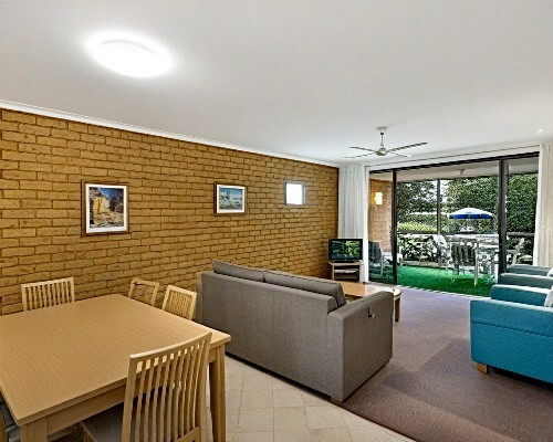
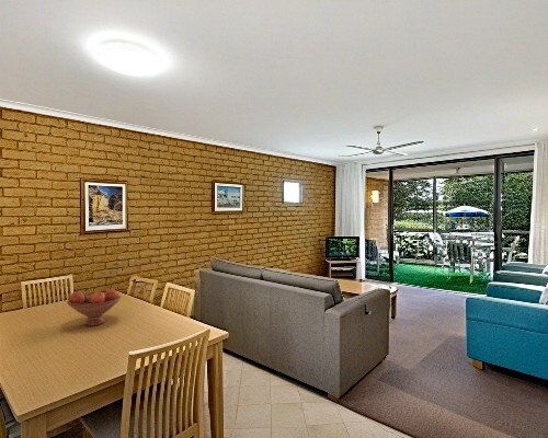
+ fruit bowl (94, 306)
